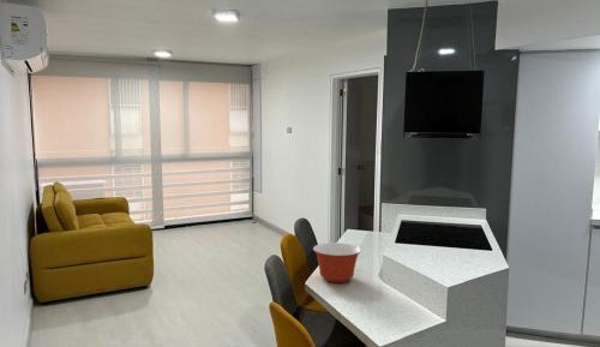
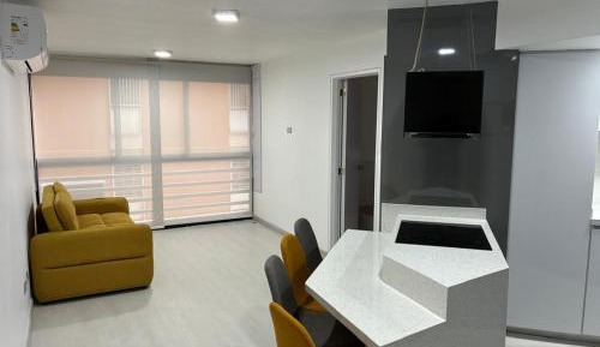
- mixing bowl (336, 263)
